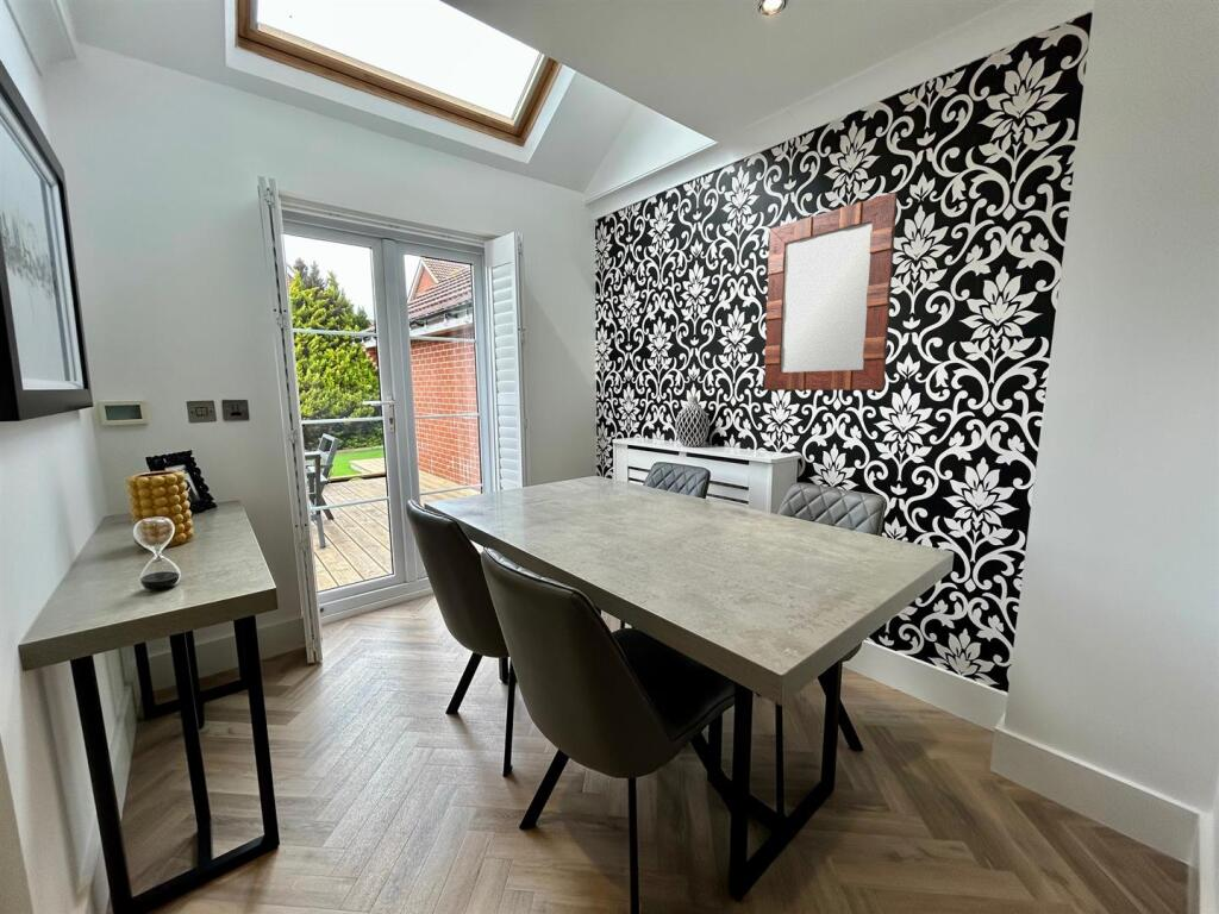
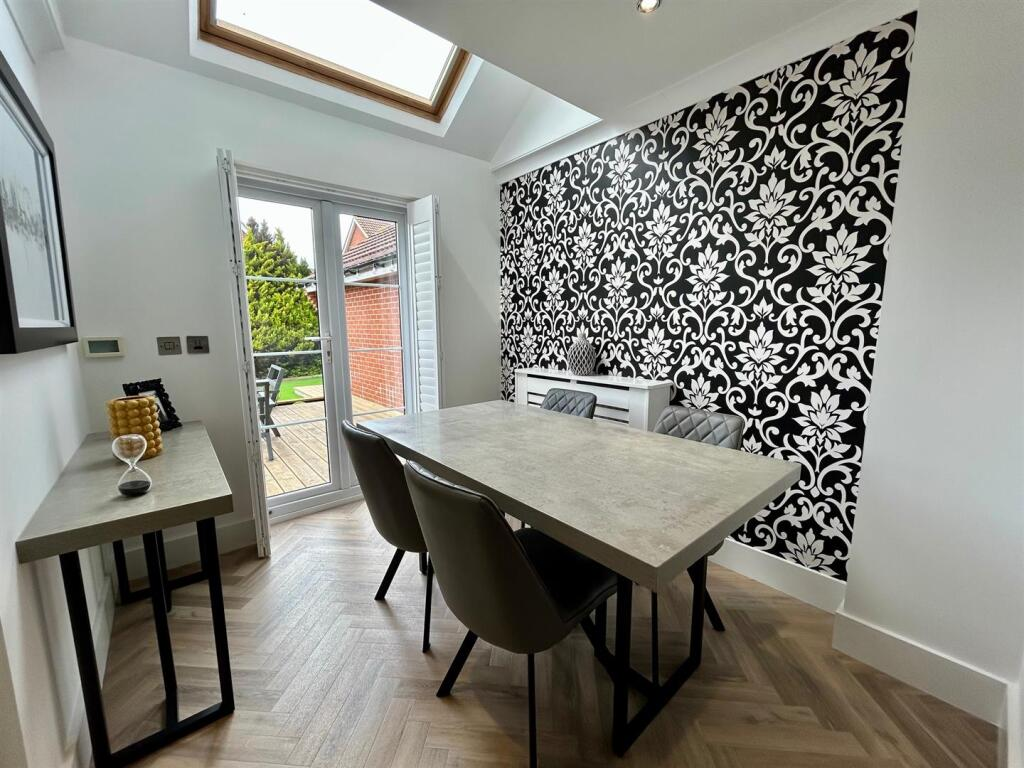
- home mirror (821, 302)
